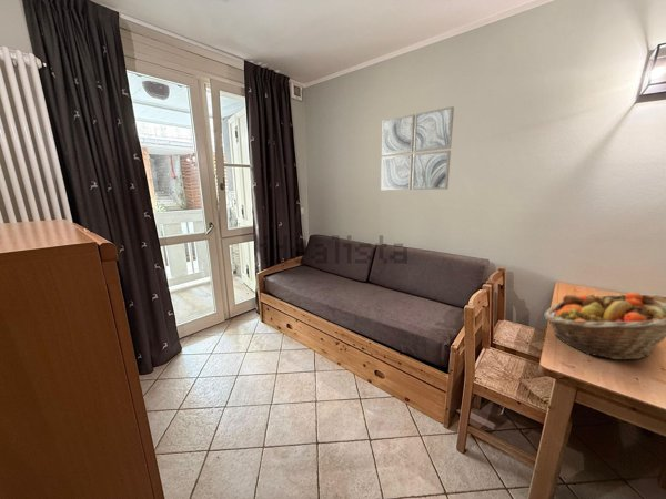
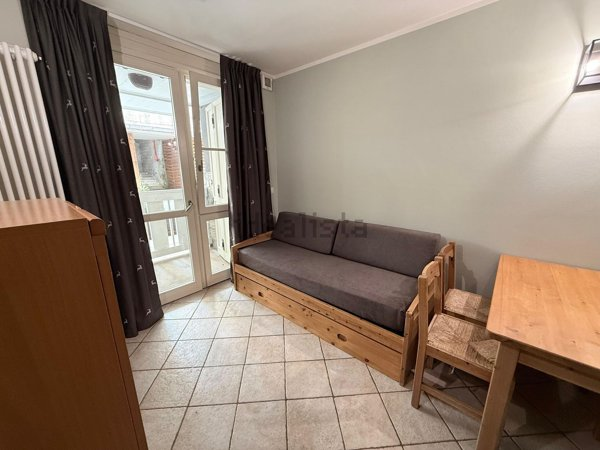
- wall art (412, 154)
- fruit basket (610, 317)
